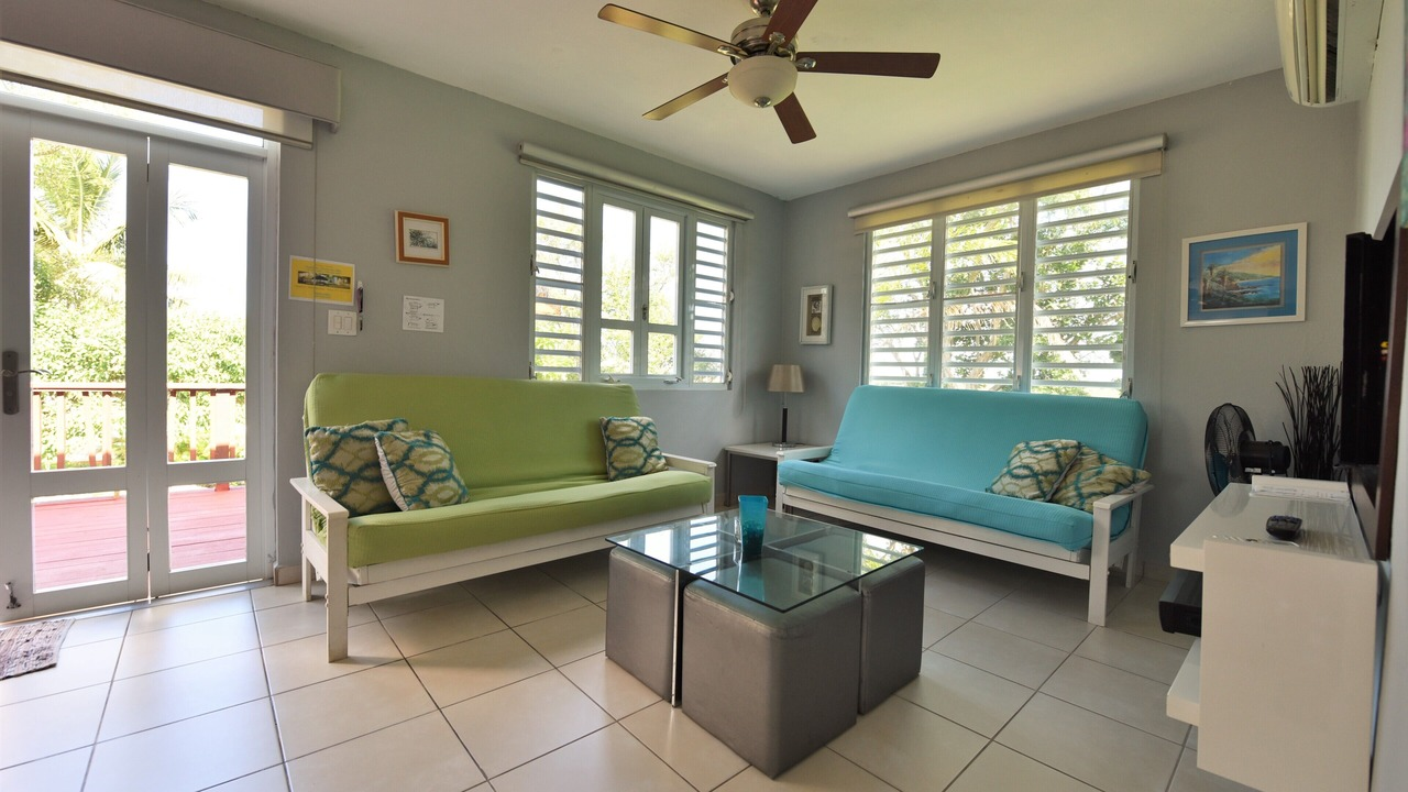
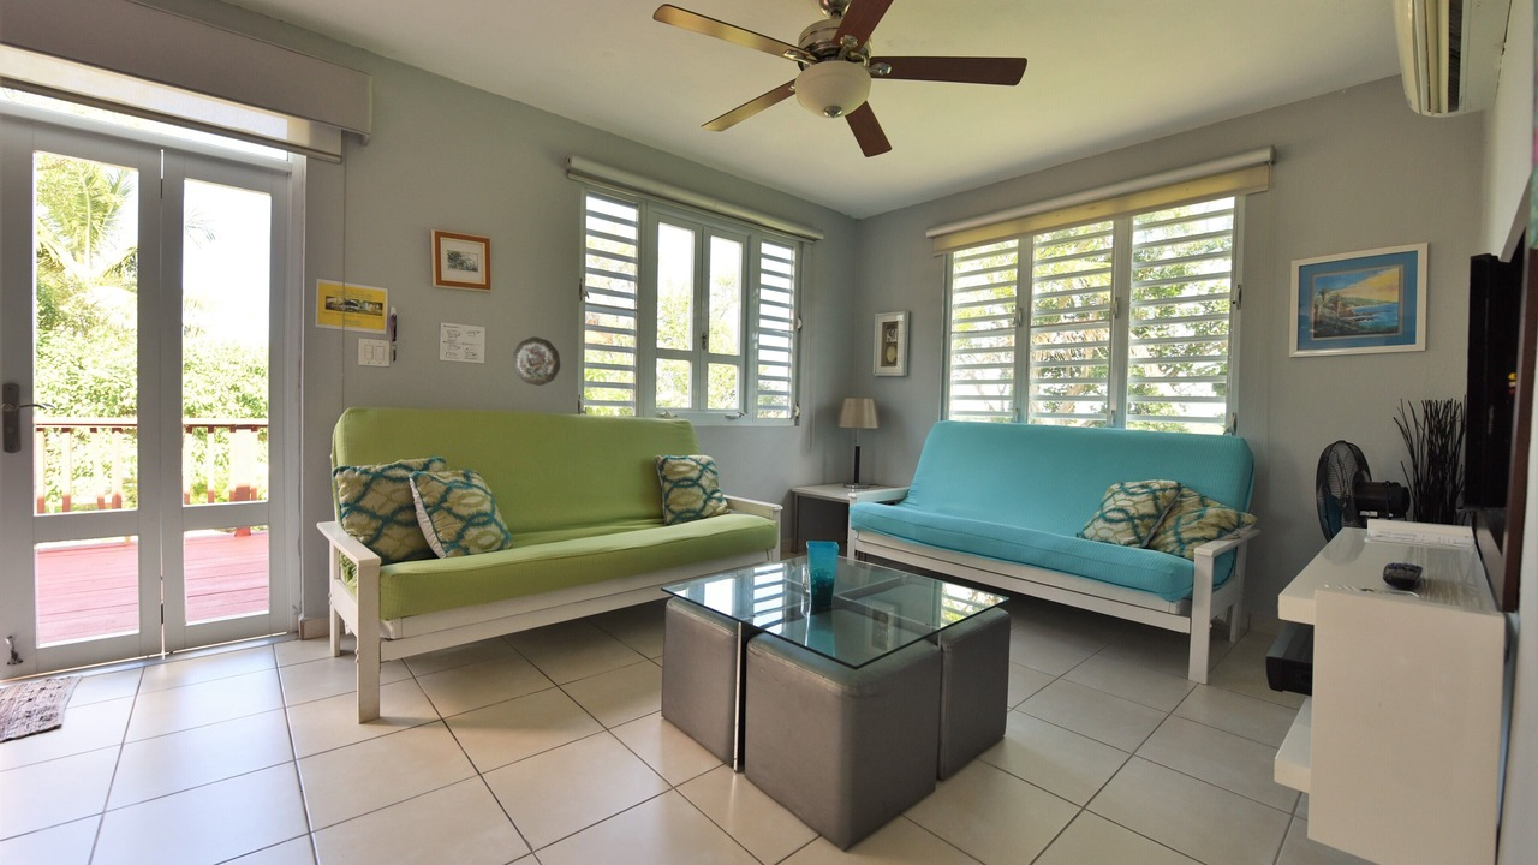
+ decorative plate (536, 360)
